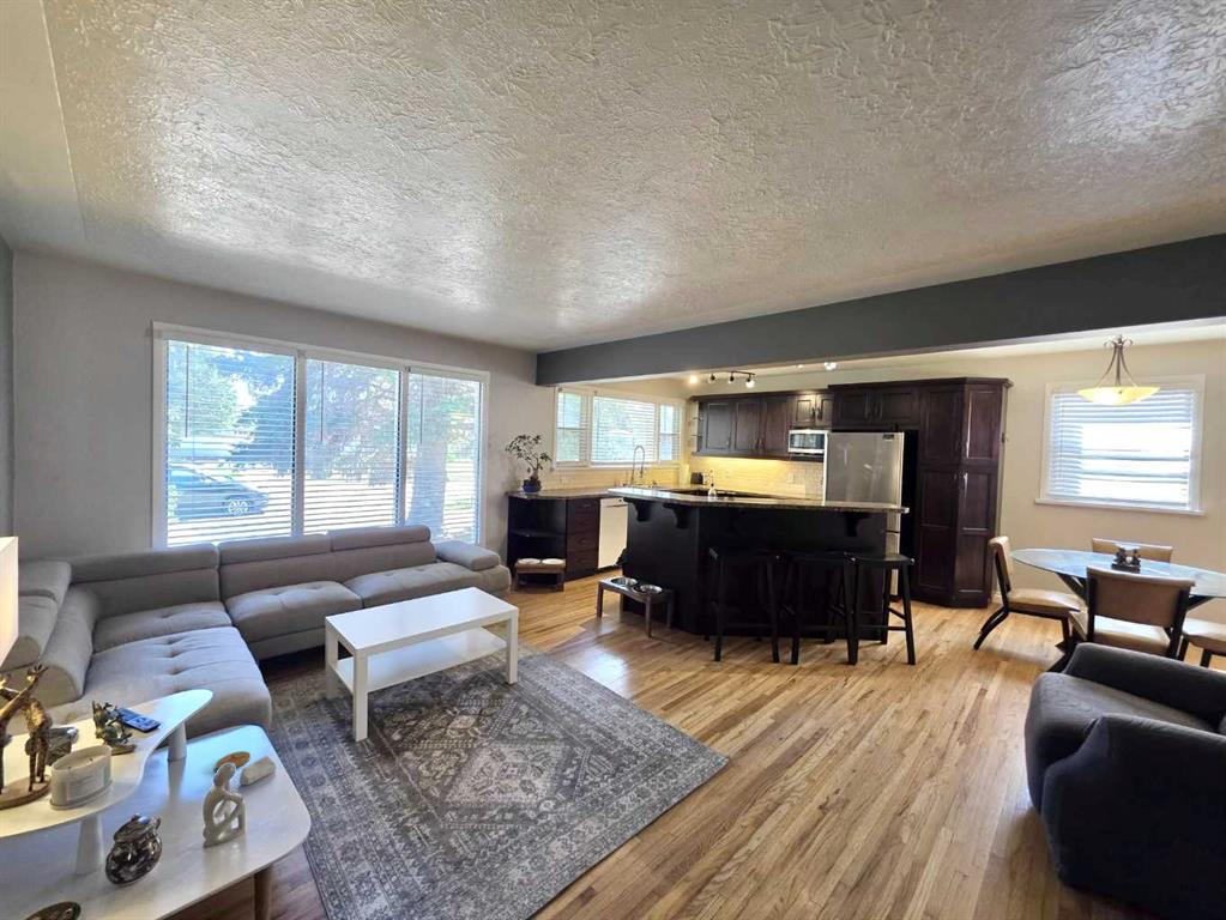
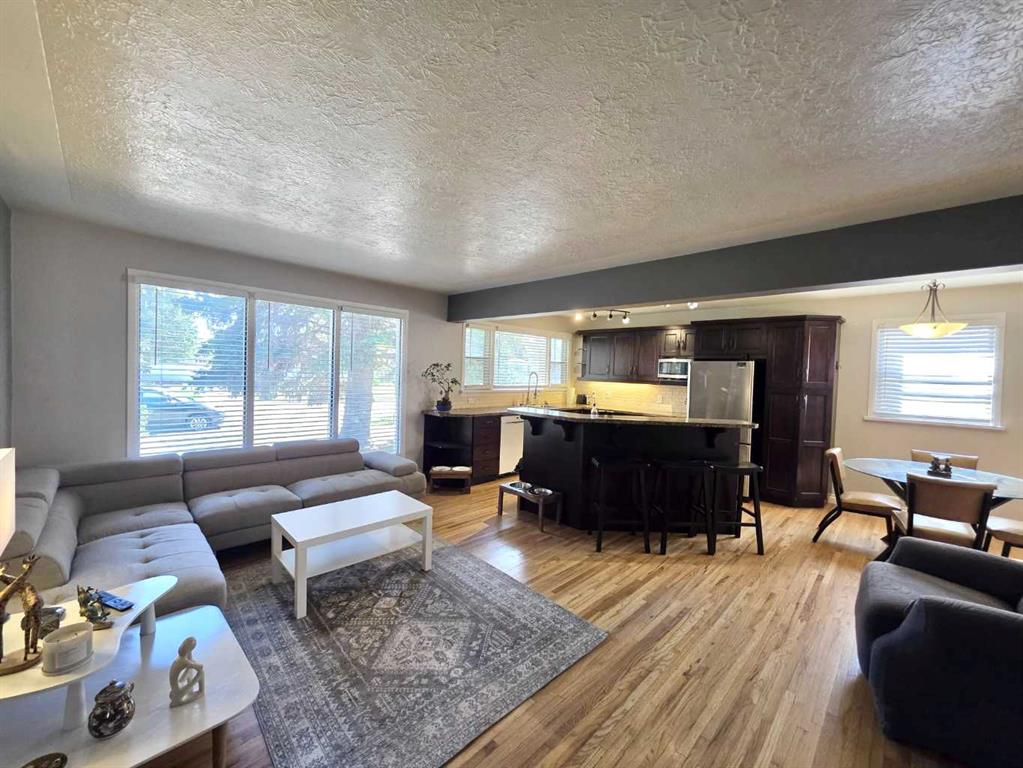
- soap bar (256, 769)
- coaster (232, 761)
